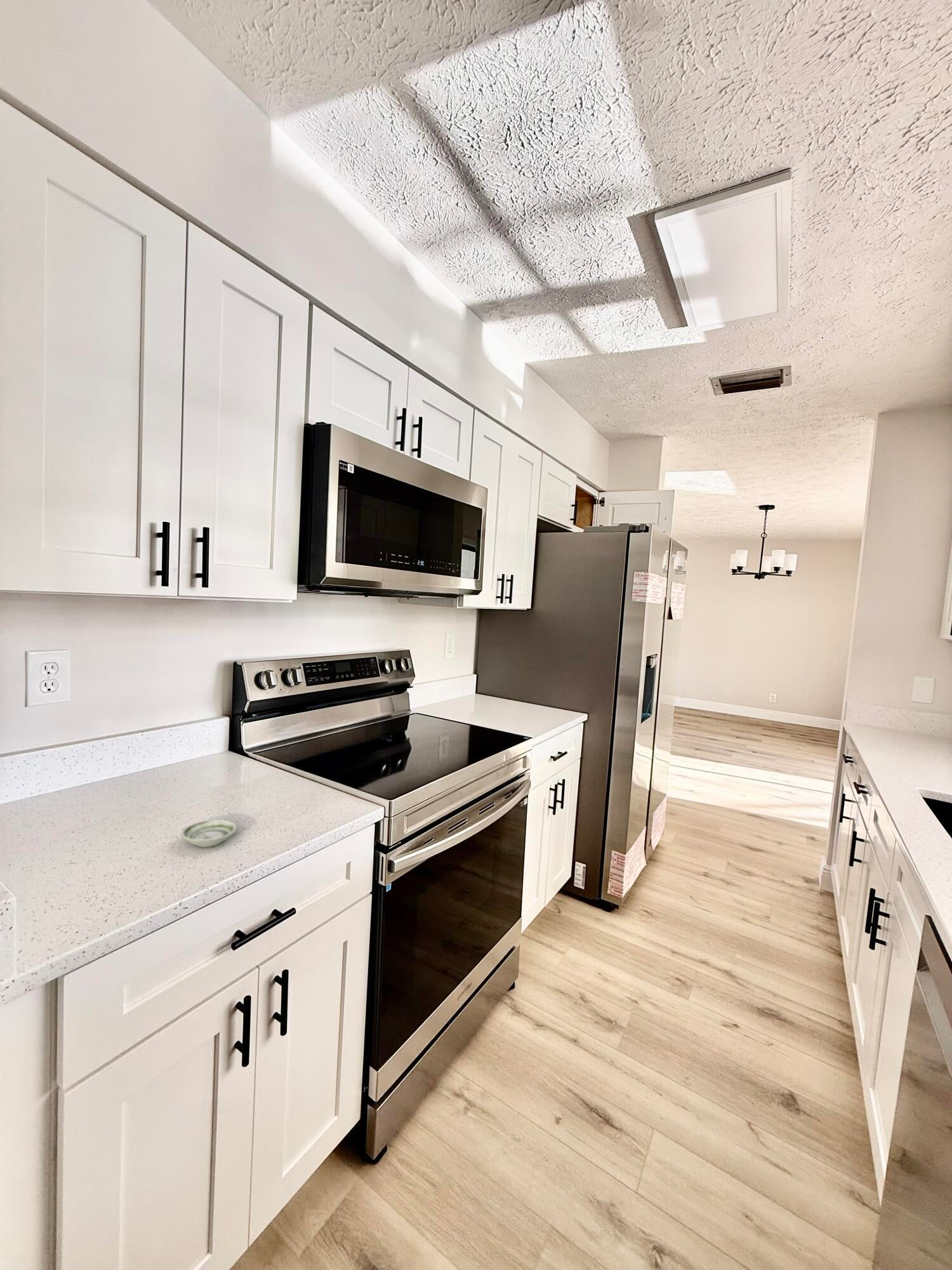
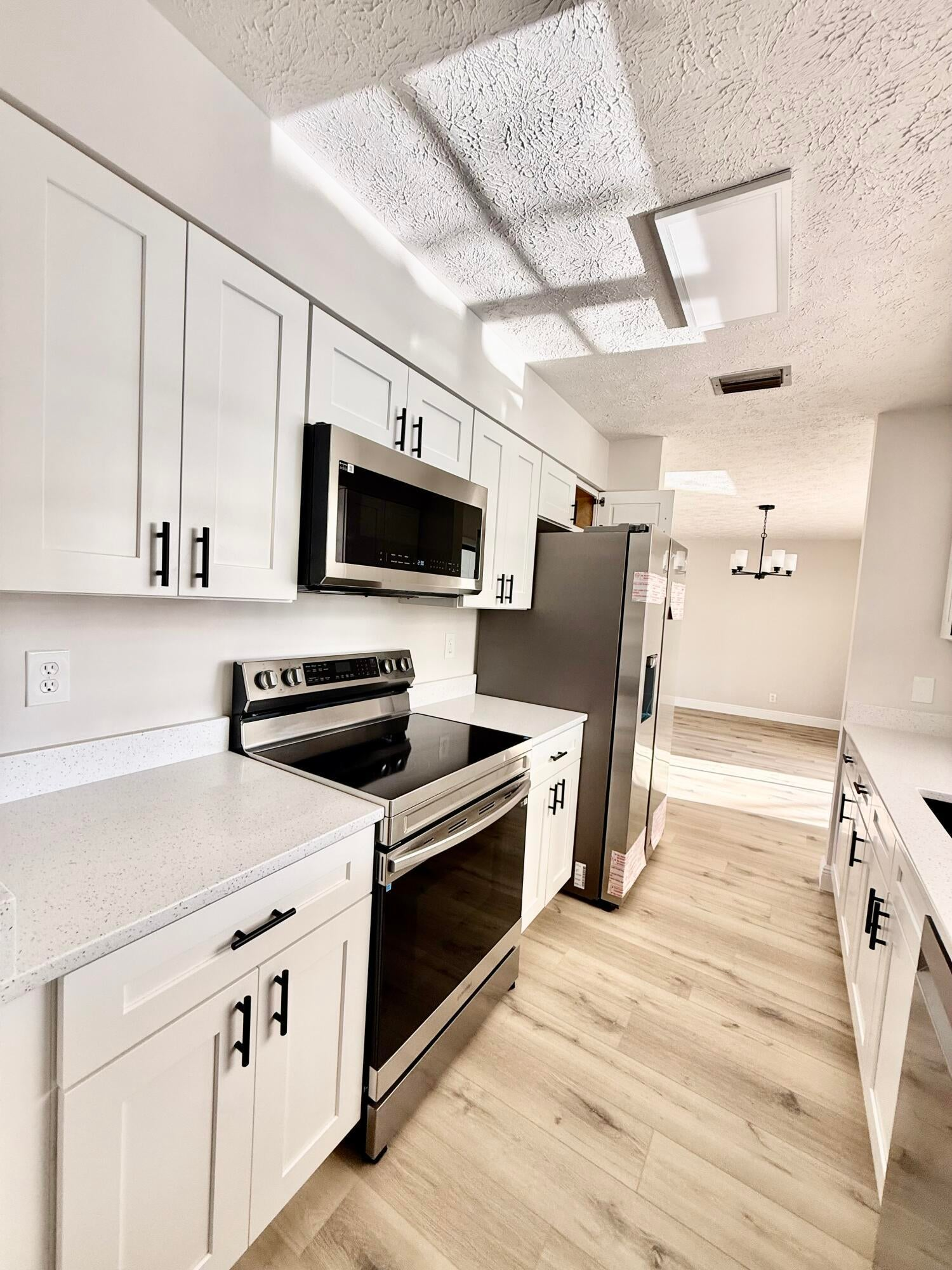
- saucer (209, 835)
